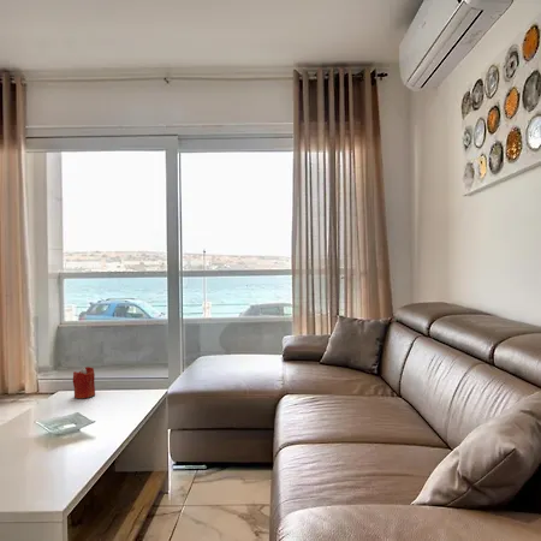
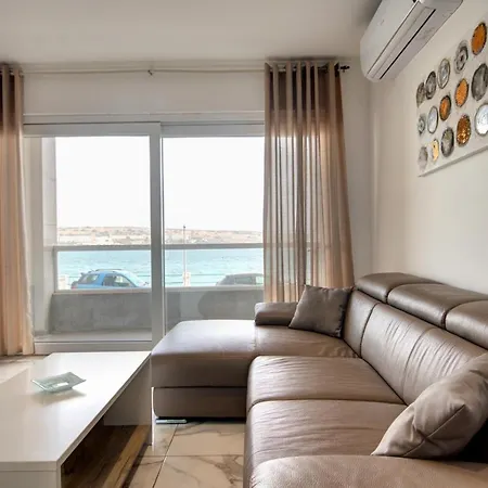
- candle (84, 381)
